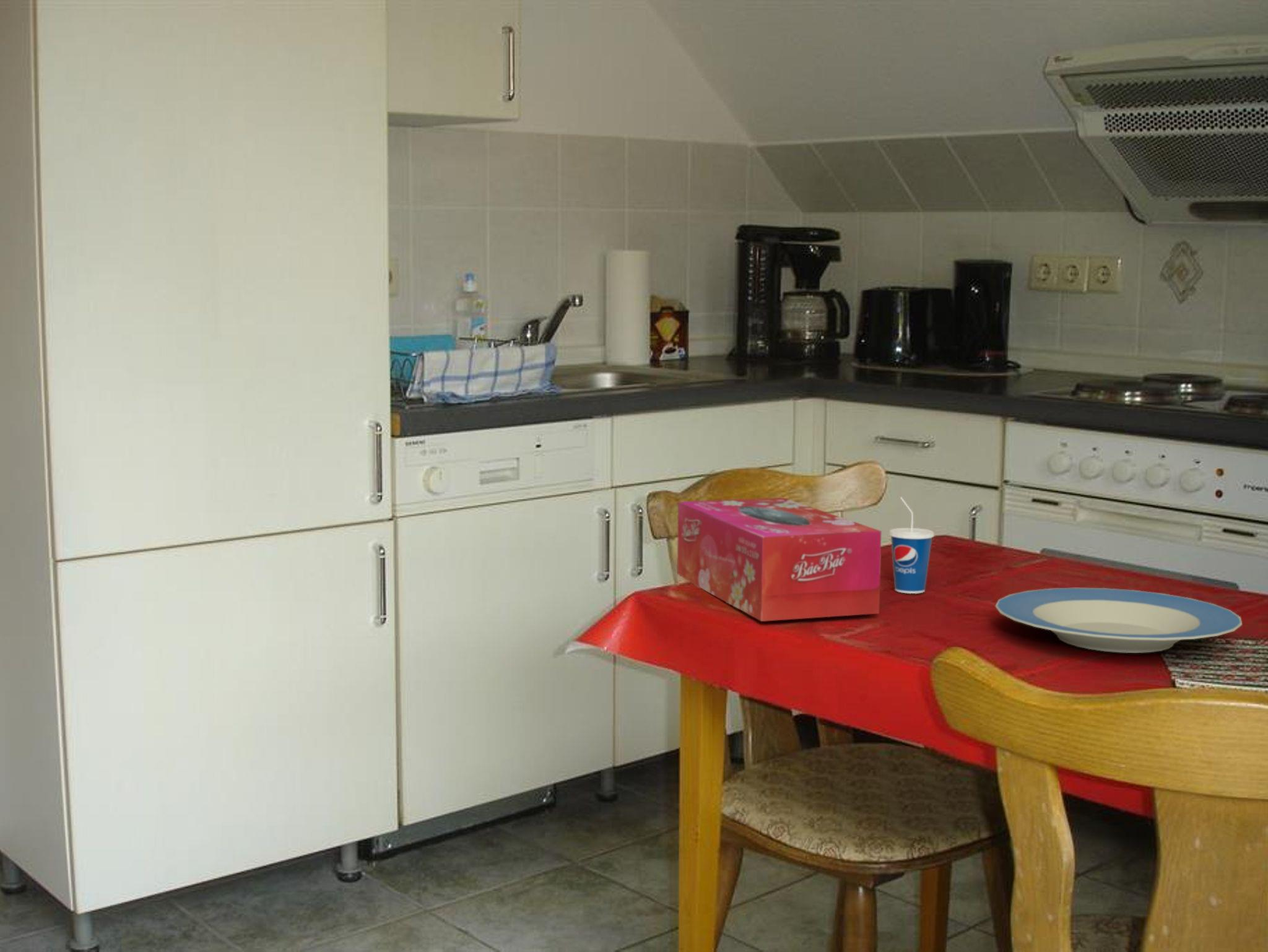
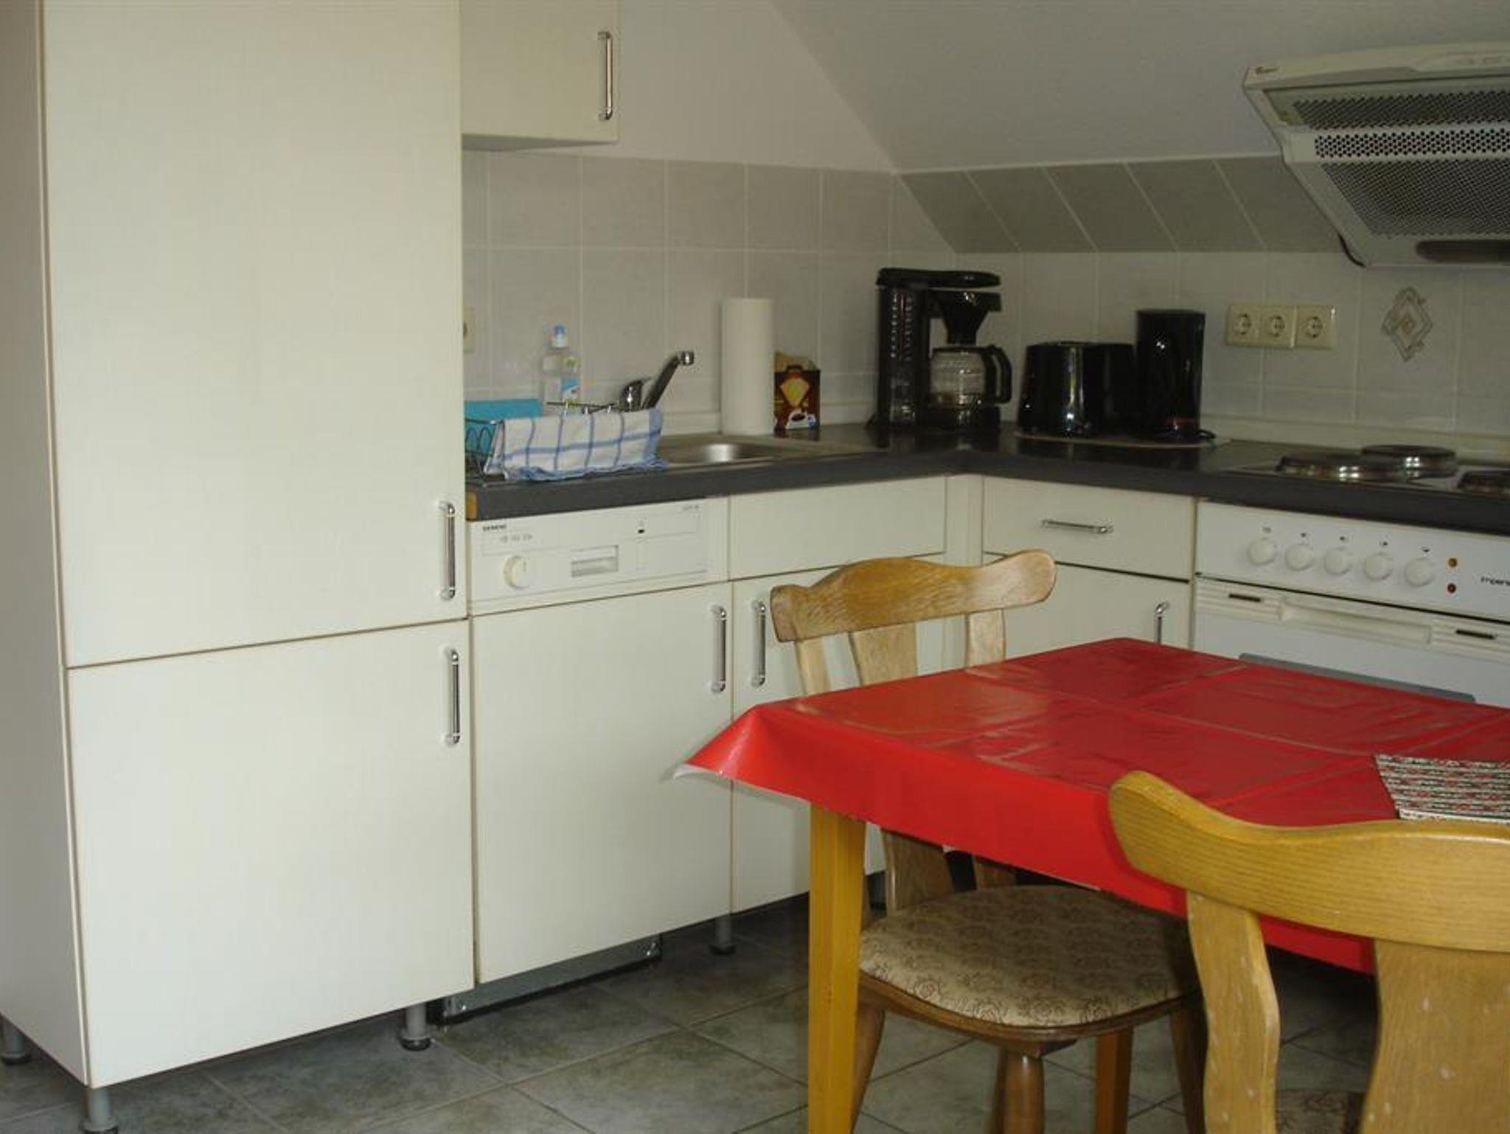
- plate (1115, 625)
- tissue box (773, 555)
- cup (911, 544)
